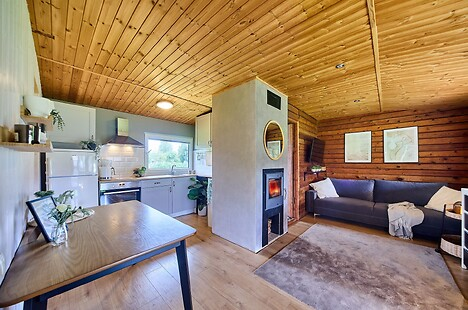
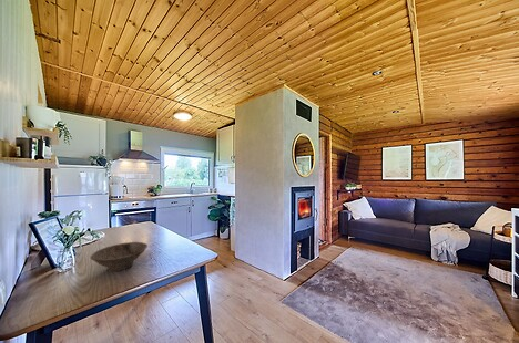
+ bowl (121, 257)
